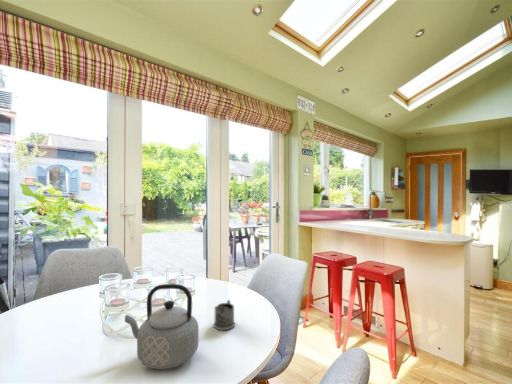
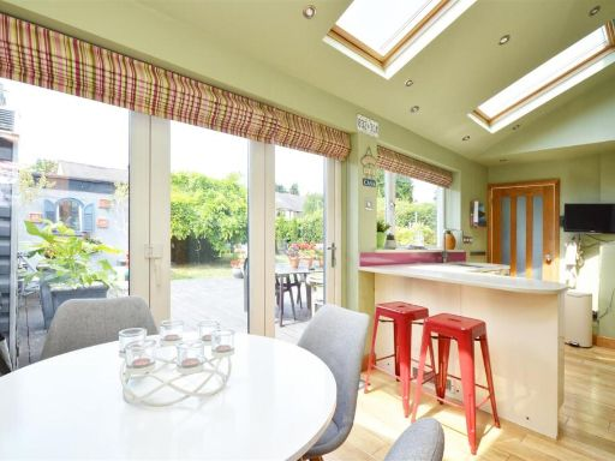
- teapot (160, 321)
- tea glass holder (225, 311)
